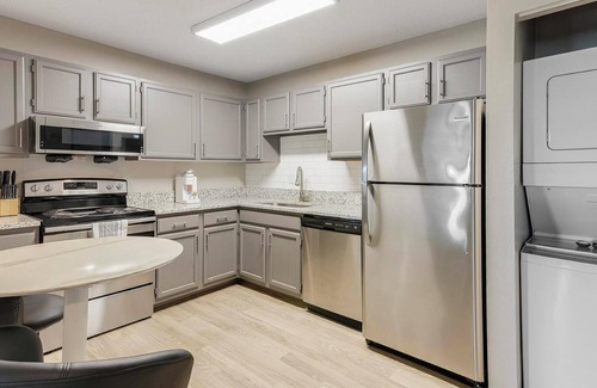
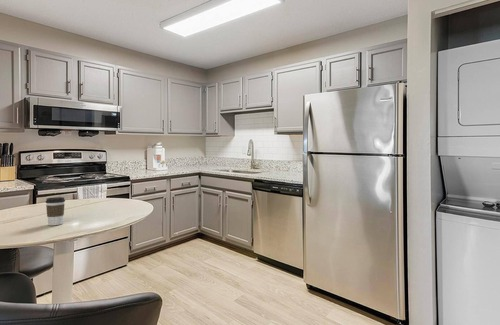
+ coffee cup (55, 211)
